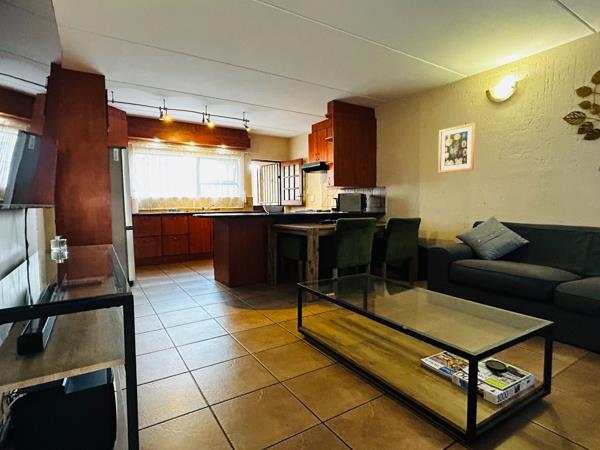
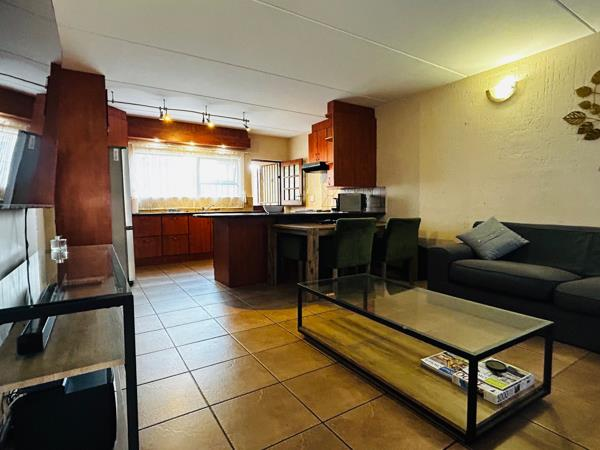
- wall art (455, 149)
